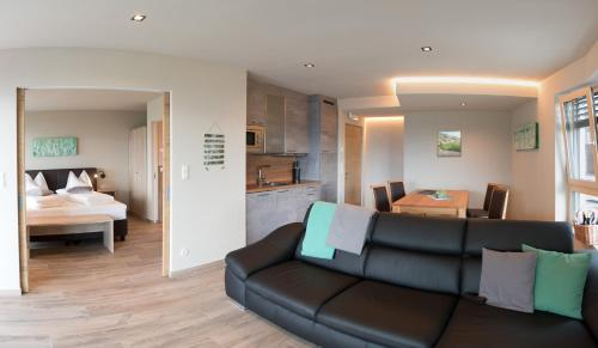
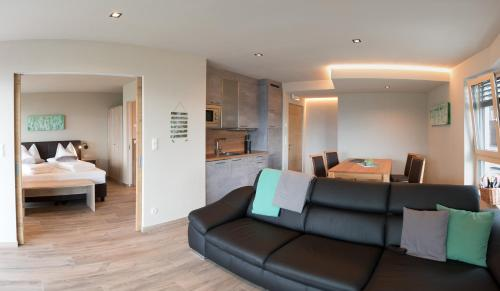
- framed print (448, 144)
